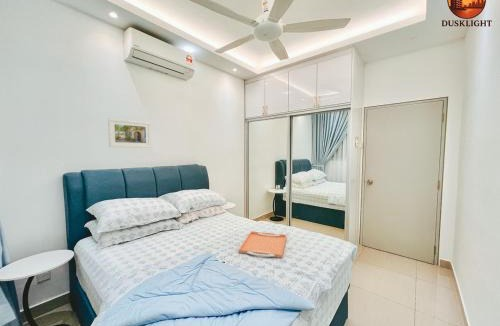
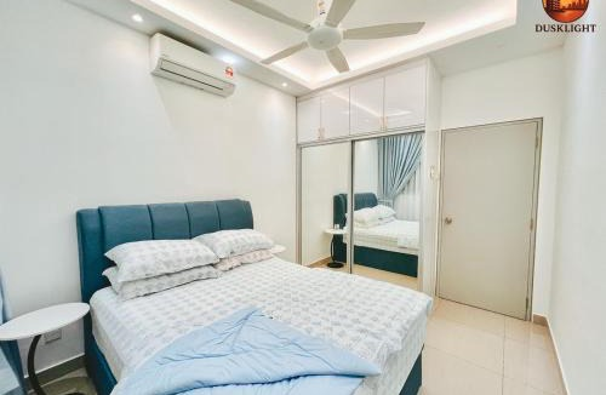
- serving tray (264, 242)
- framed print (130, 134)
